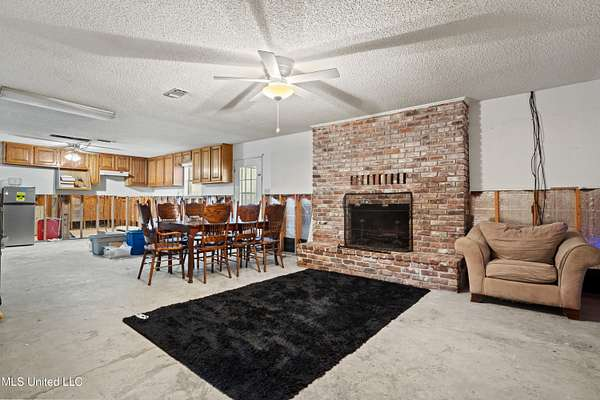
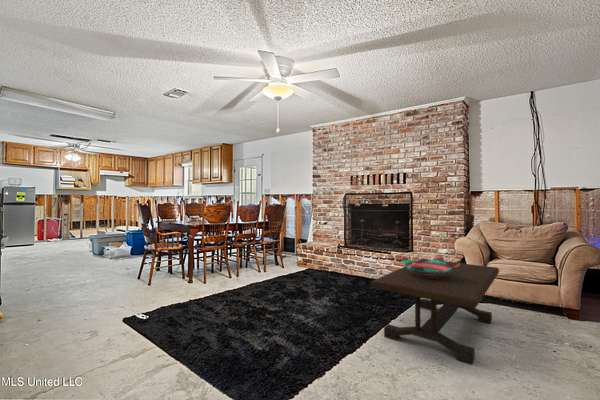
+ coffee table (441, 300)
+ decorative bowl (428, 267)
